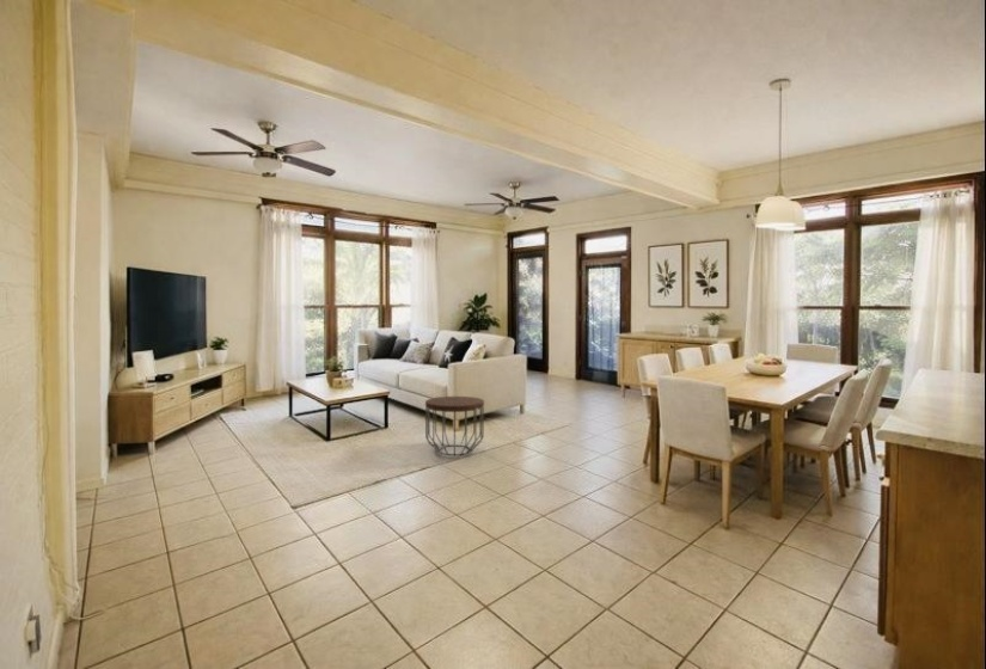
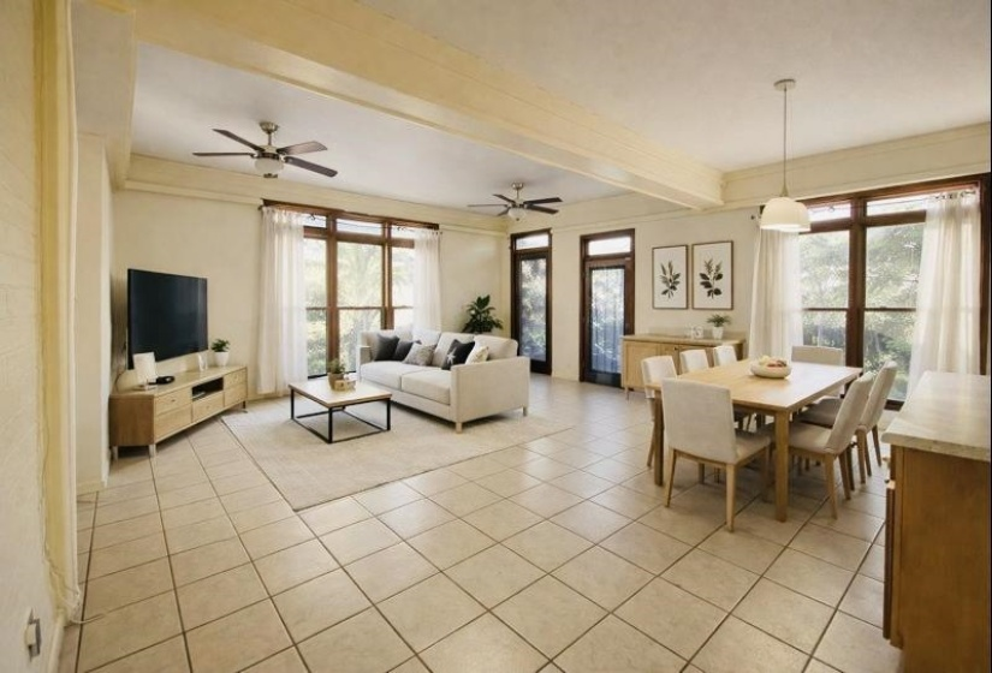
- side table (454, 425)
